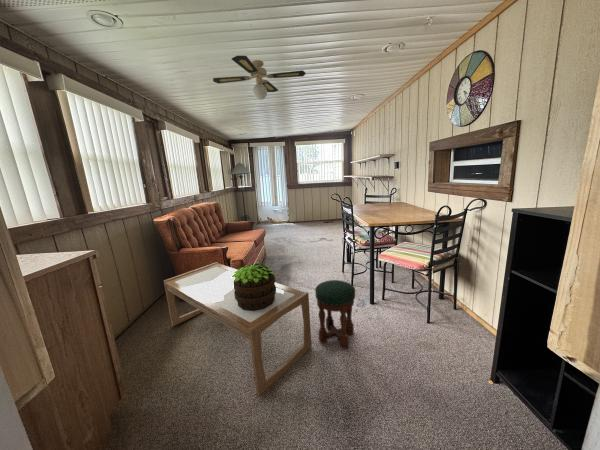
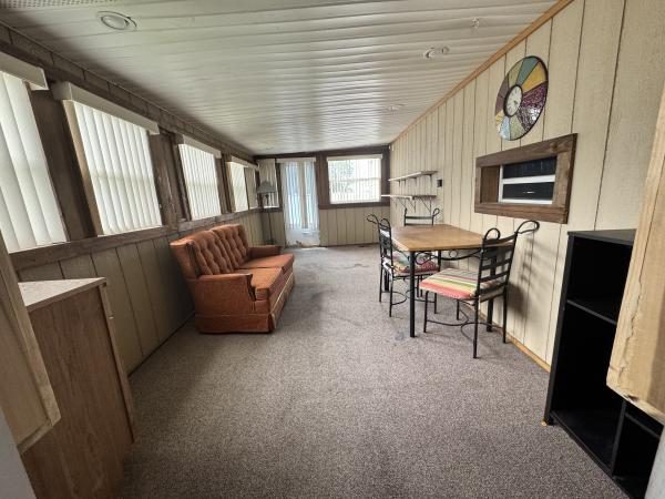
- coffee table (232, 311)
- ceiling fan (259, 81)
- potted plant (254, 281)
- stool (335, 311)
